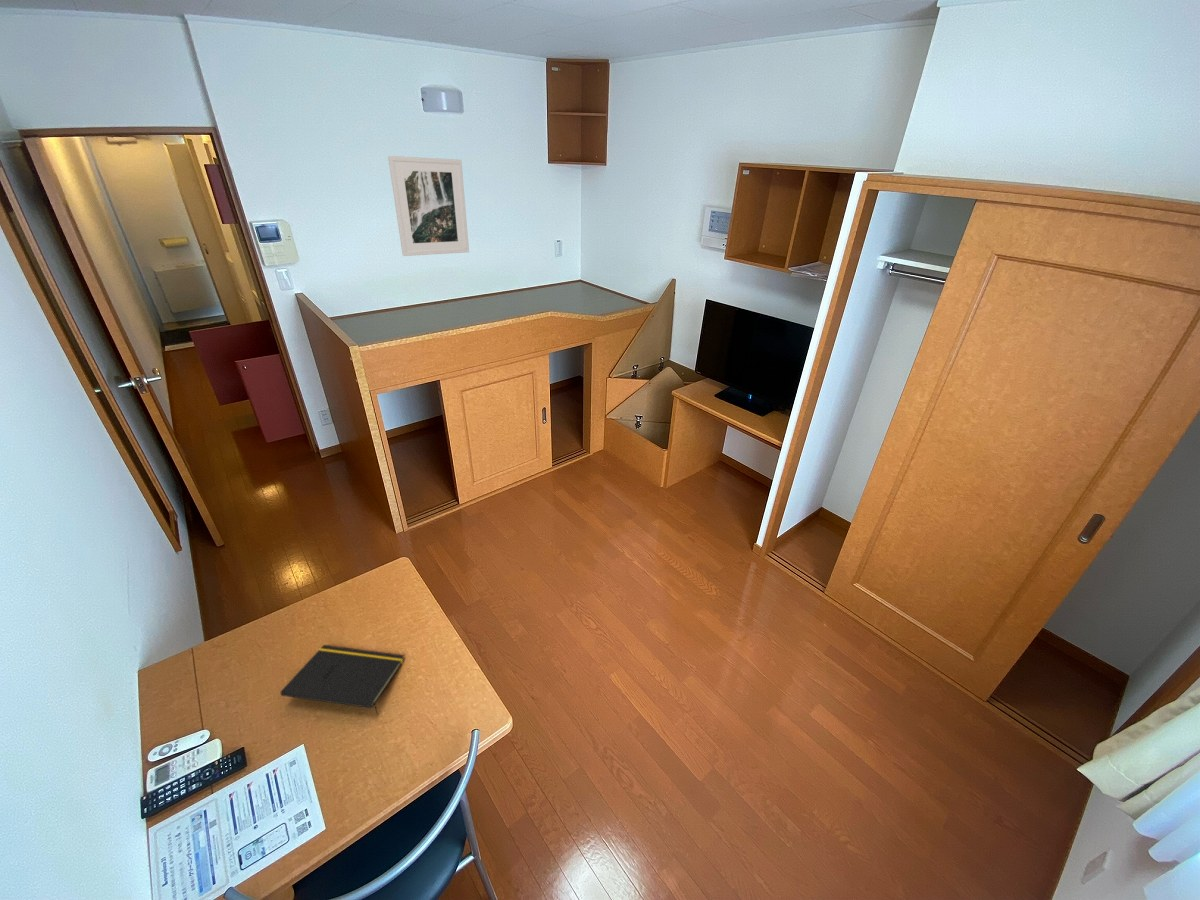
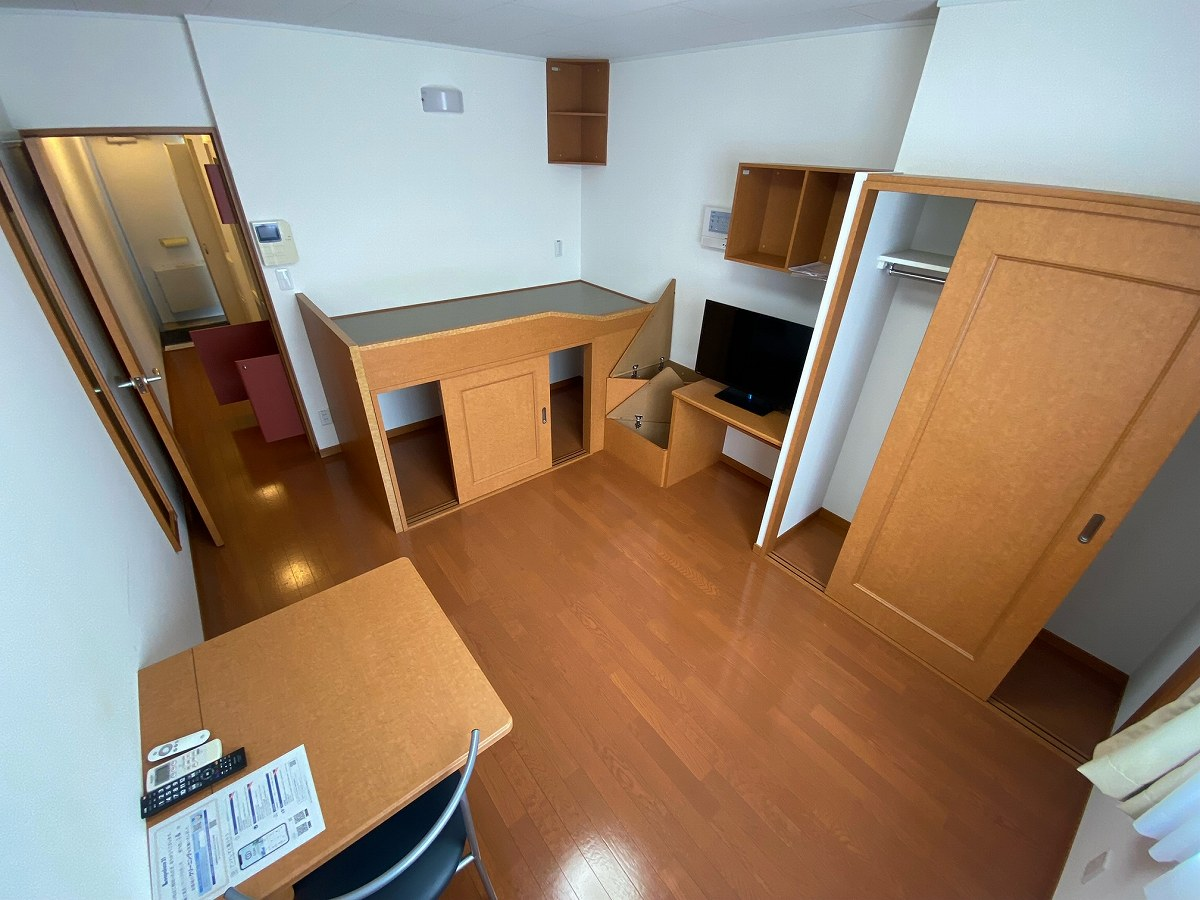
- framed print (431, 207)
- notepad (346, 674)
